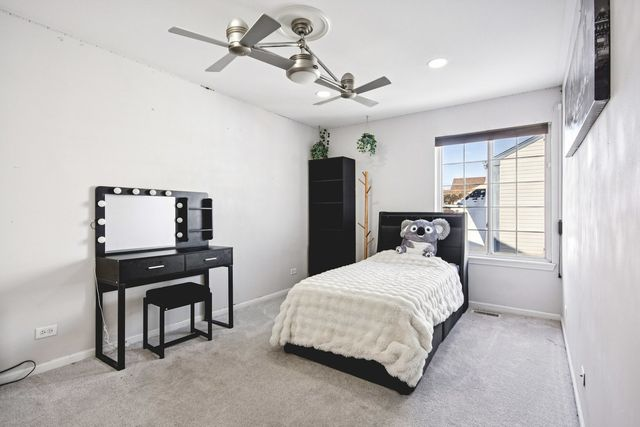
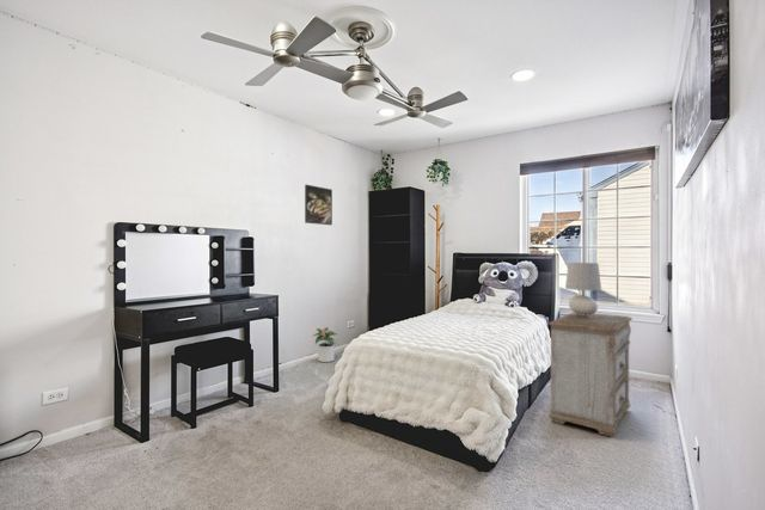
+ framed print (318, 205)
+ potted plant (325, 344)
+ nightstand (590, 367)
+ table lamp (583, 289)
